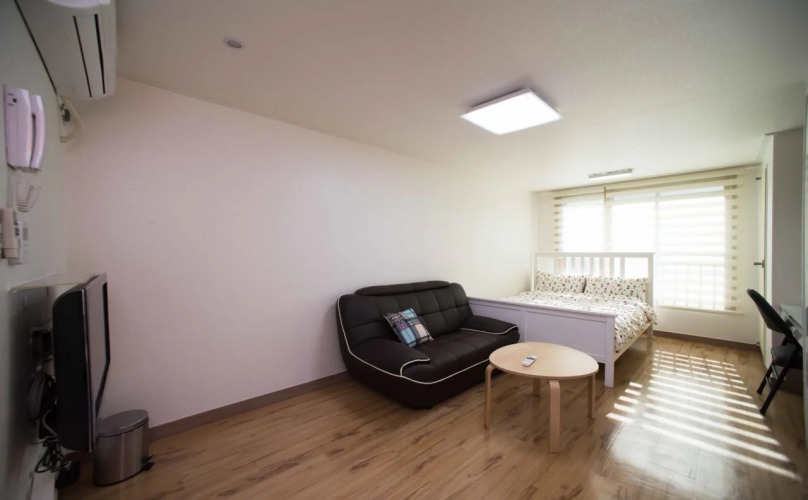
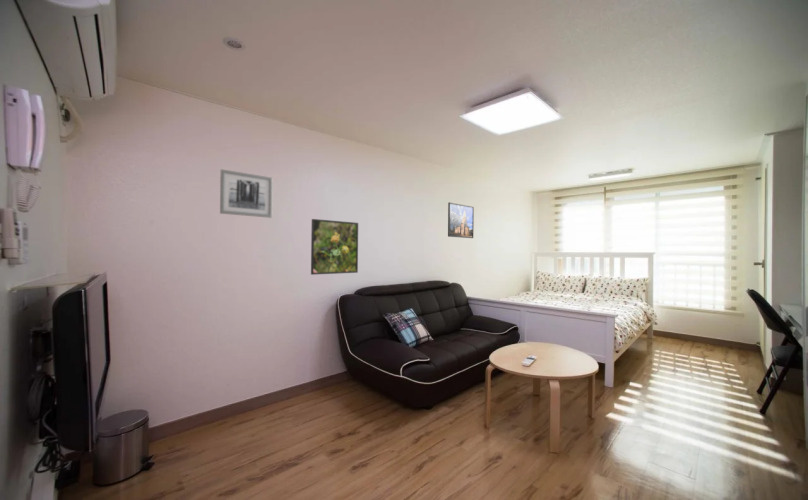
+ wall art (247, 194)
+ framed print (335, 247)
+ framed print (461, 221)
